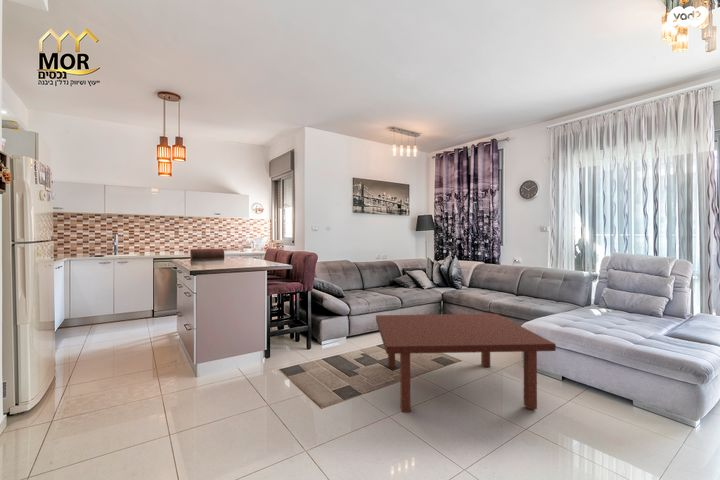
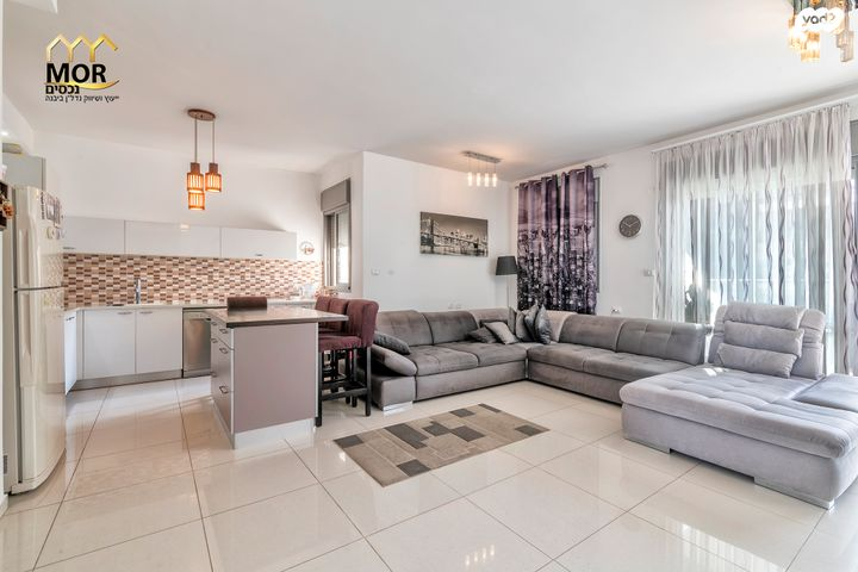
- coffee table (451, 352)
